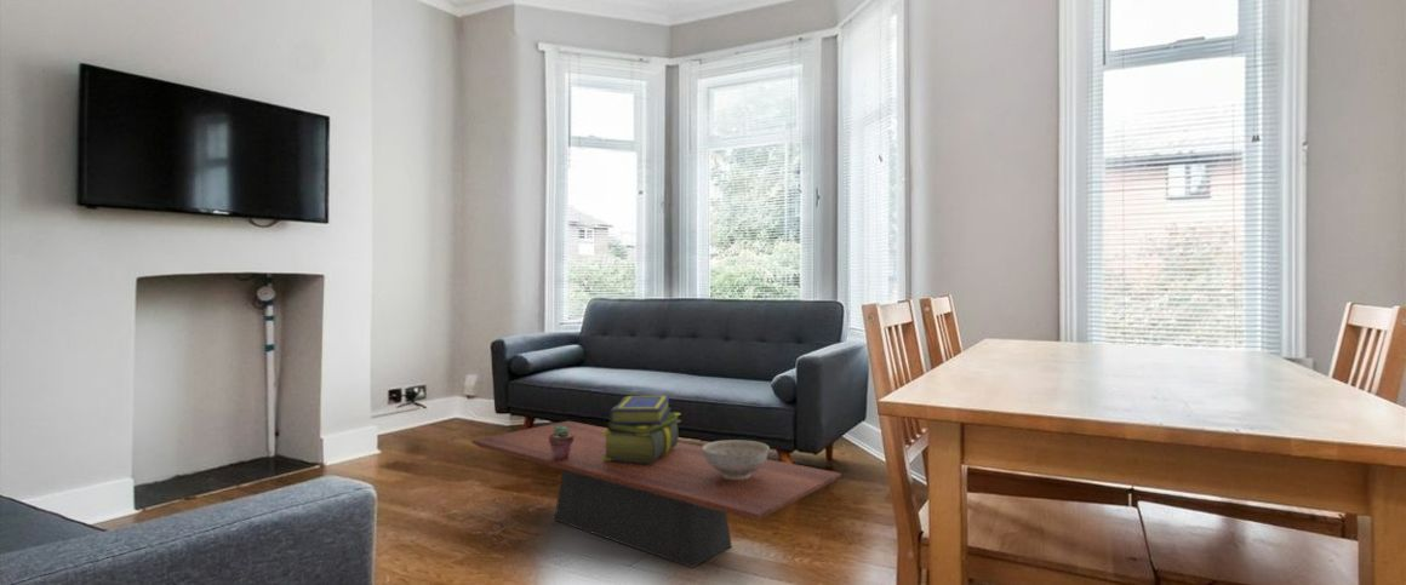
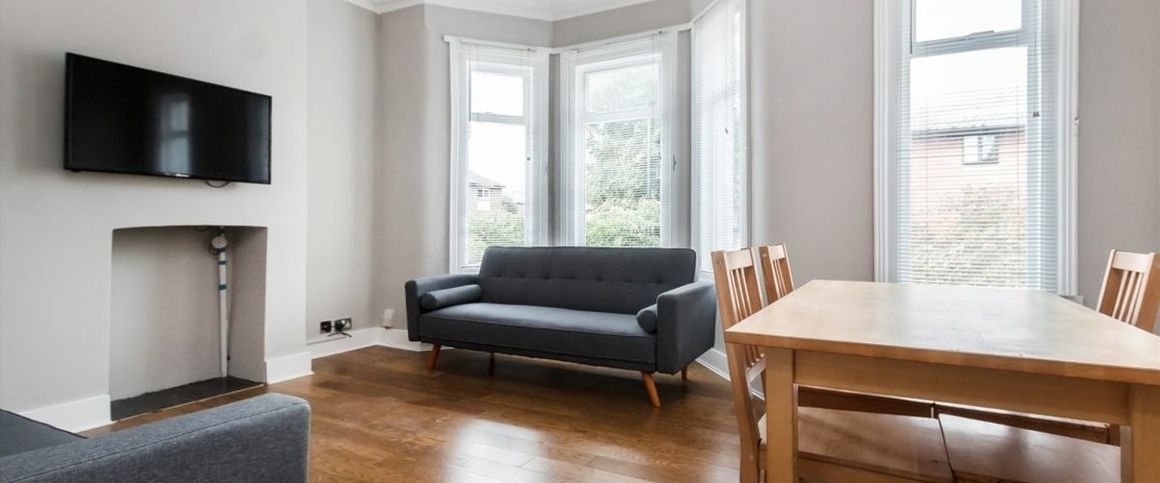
- coffee table (638, 493)
- stack of books (642, 426)
- decorative bowl (736, 460)
- potted succulent (560, 441)
